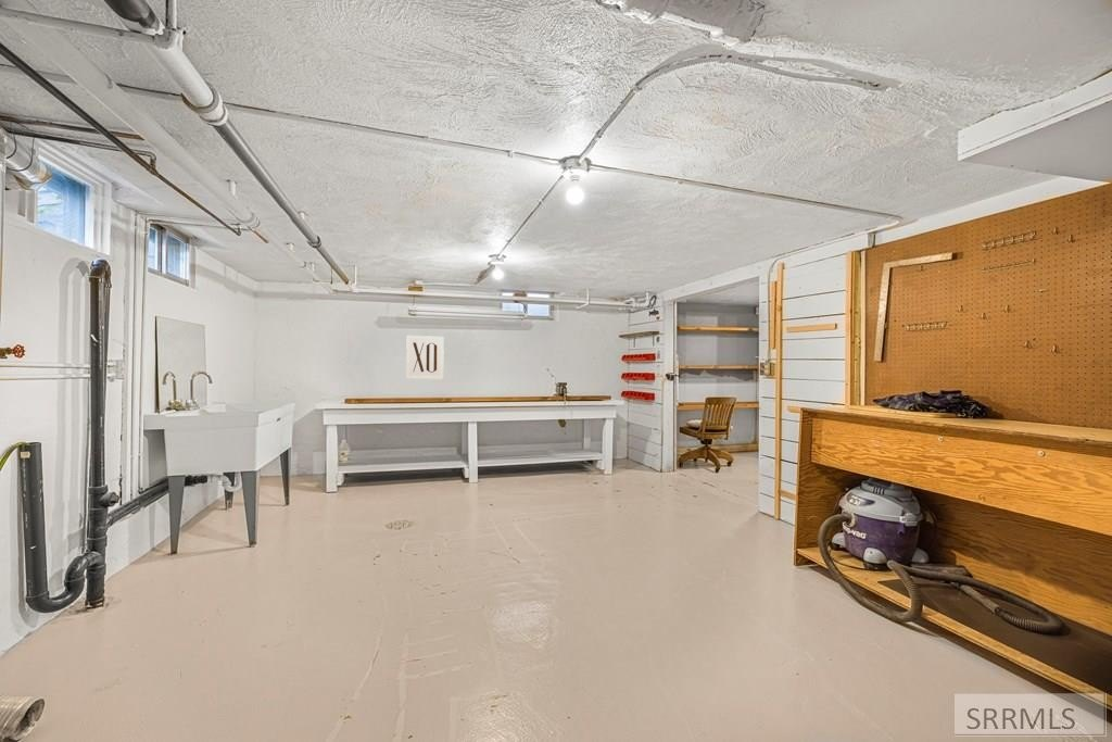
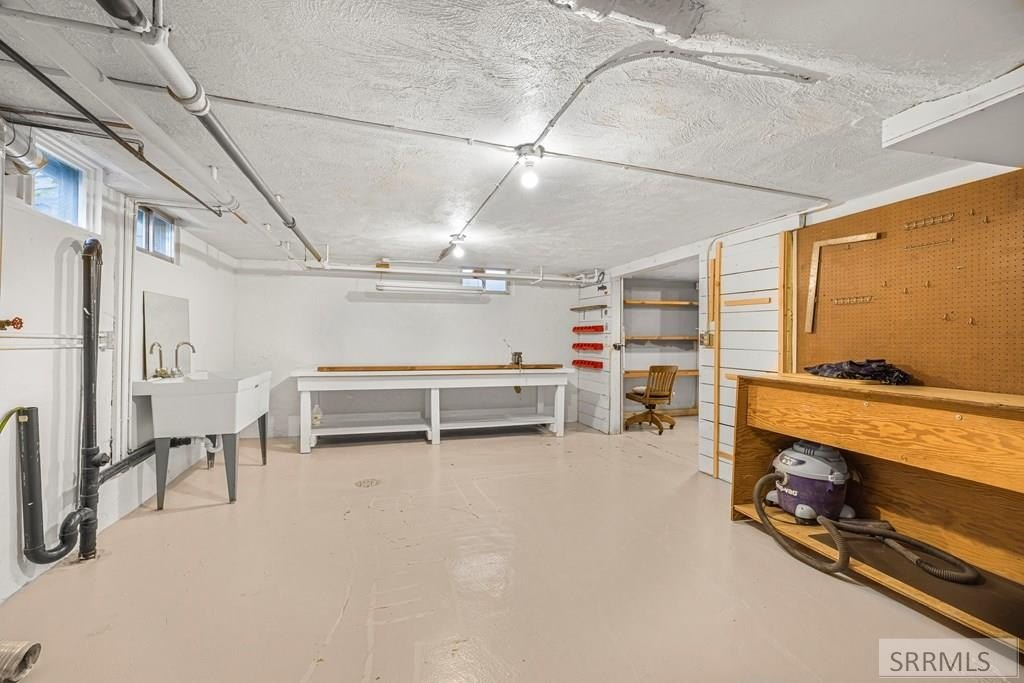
- wall art (425, 357)
